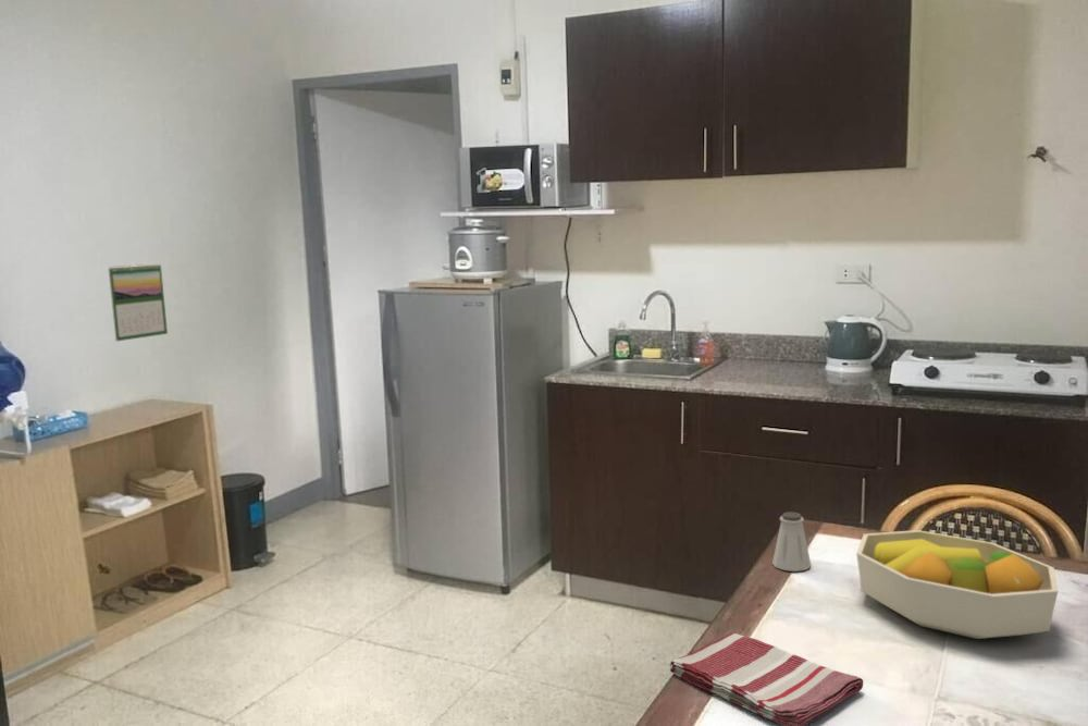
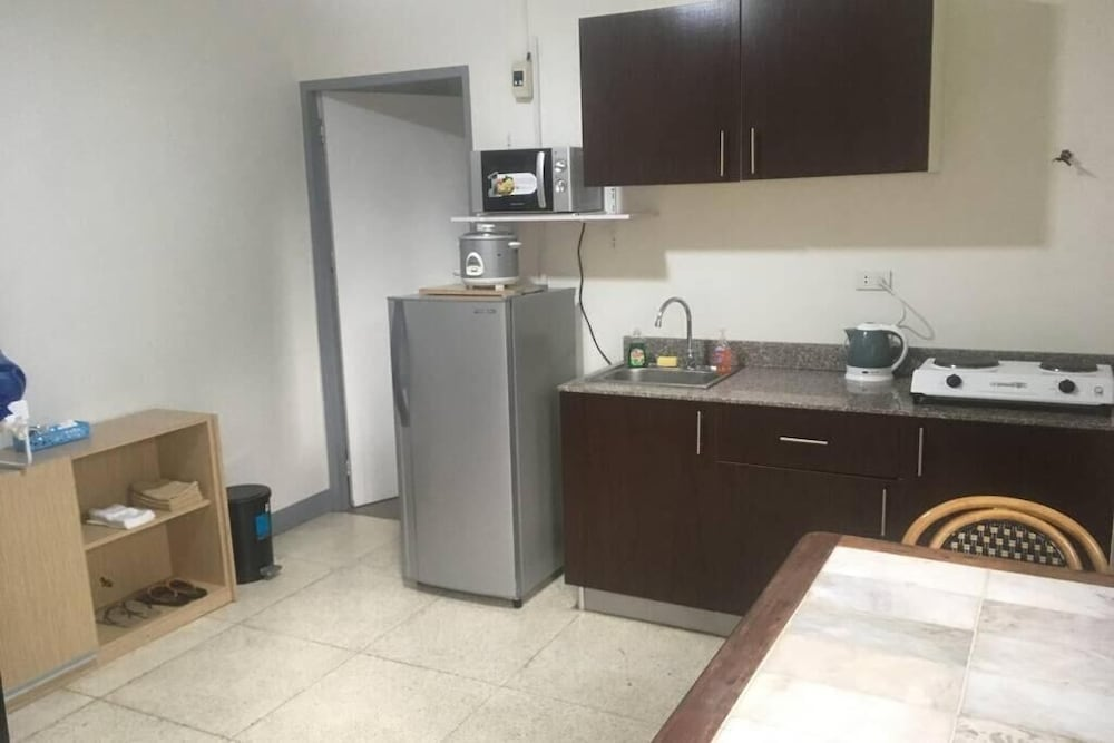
- calendar (138, 300)
- fruit bowl (951, 574)
- dish towel (763, 673)
- saltshaker (791, 539)
